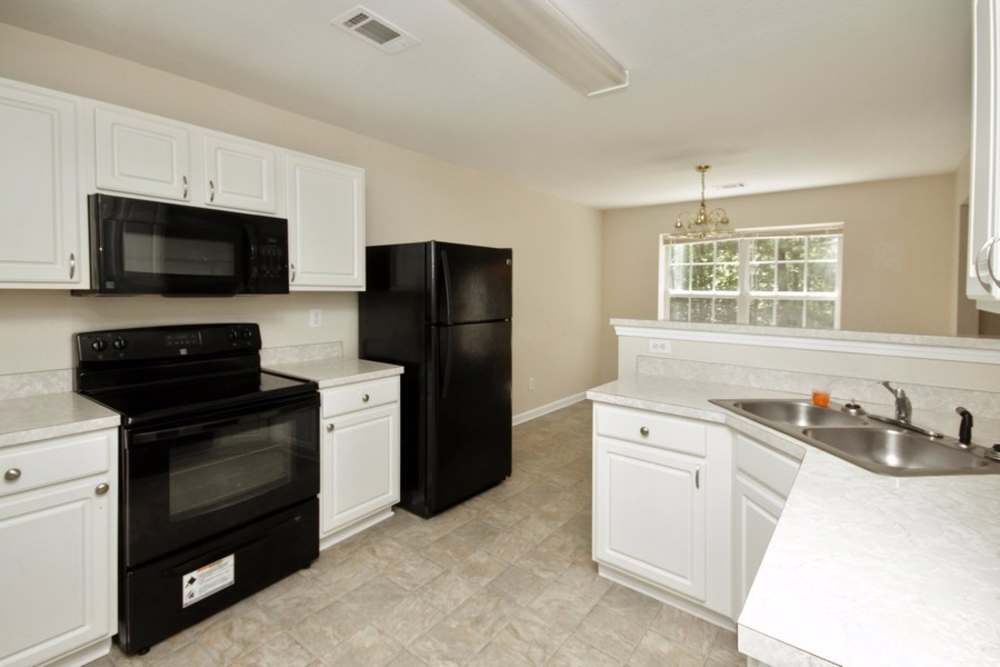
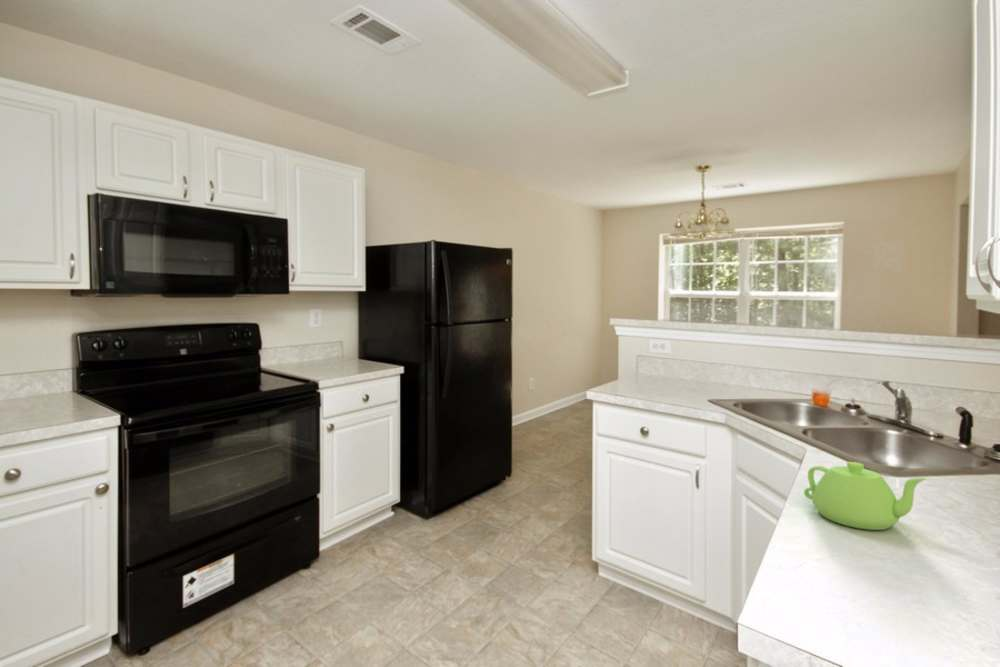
+ teapot (860, 491)
